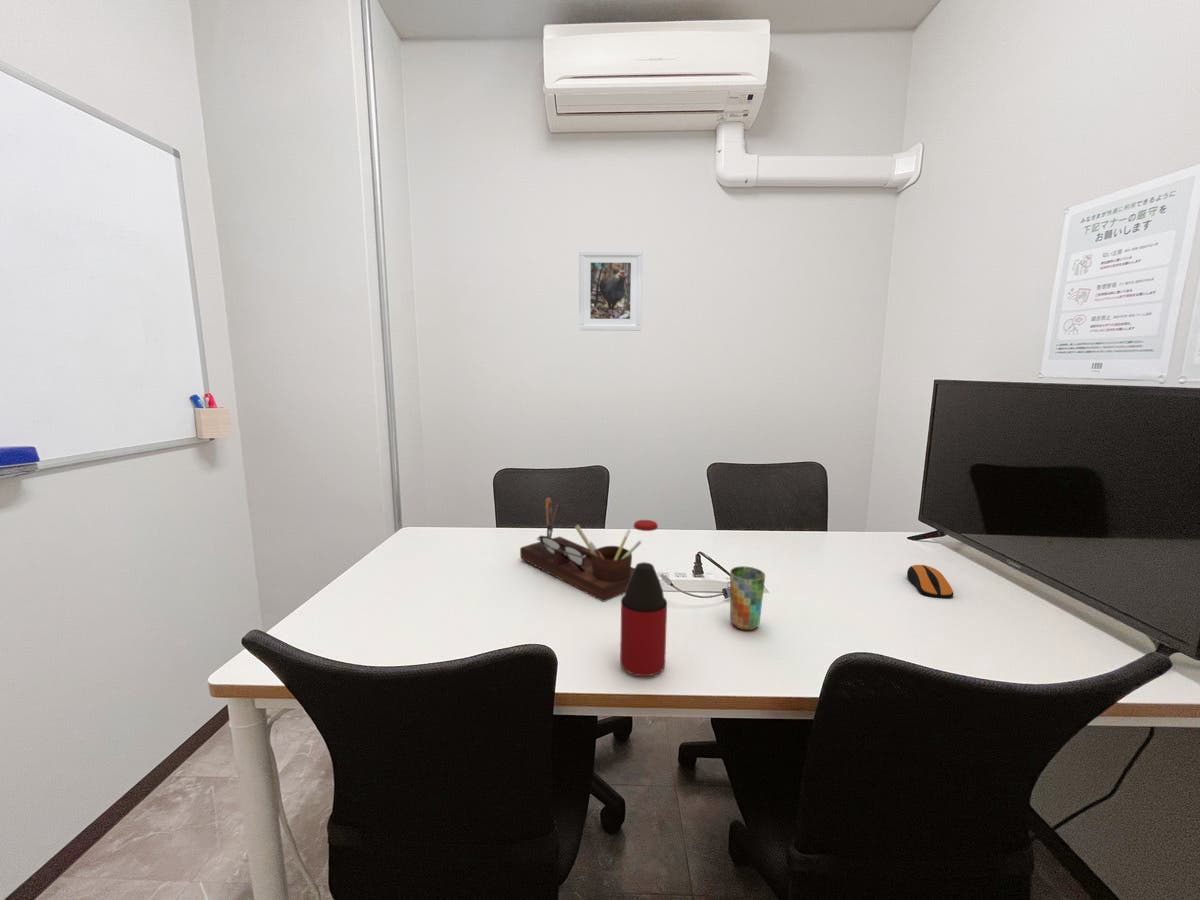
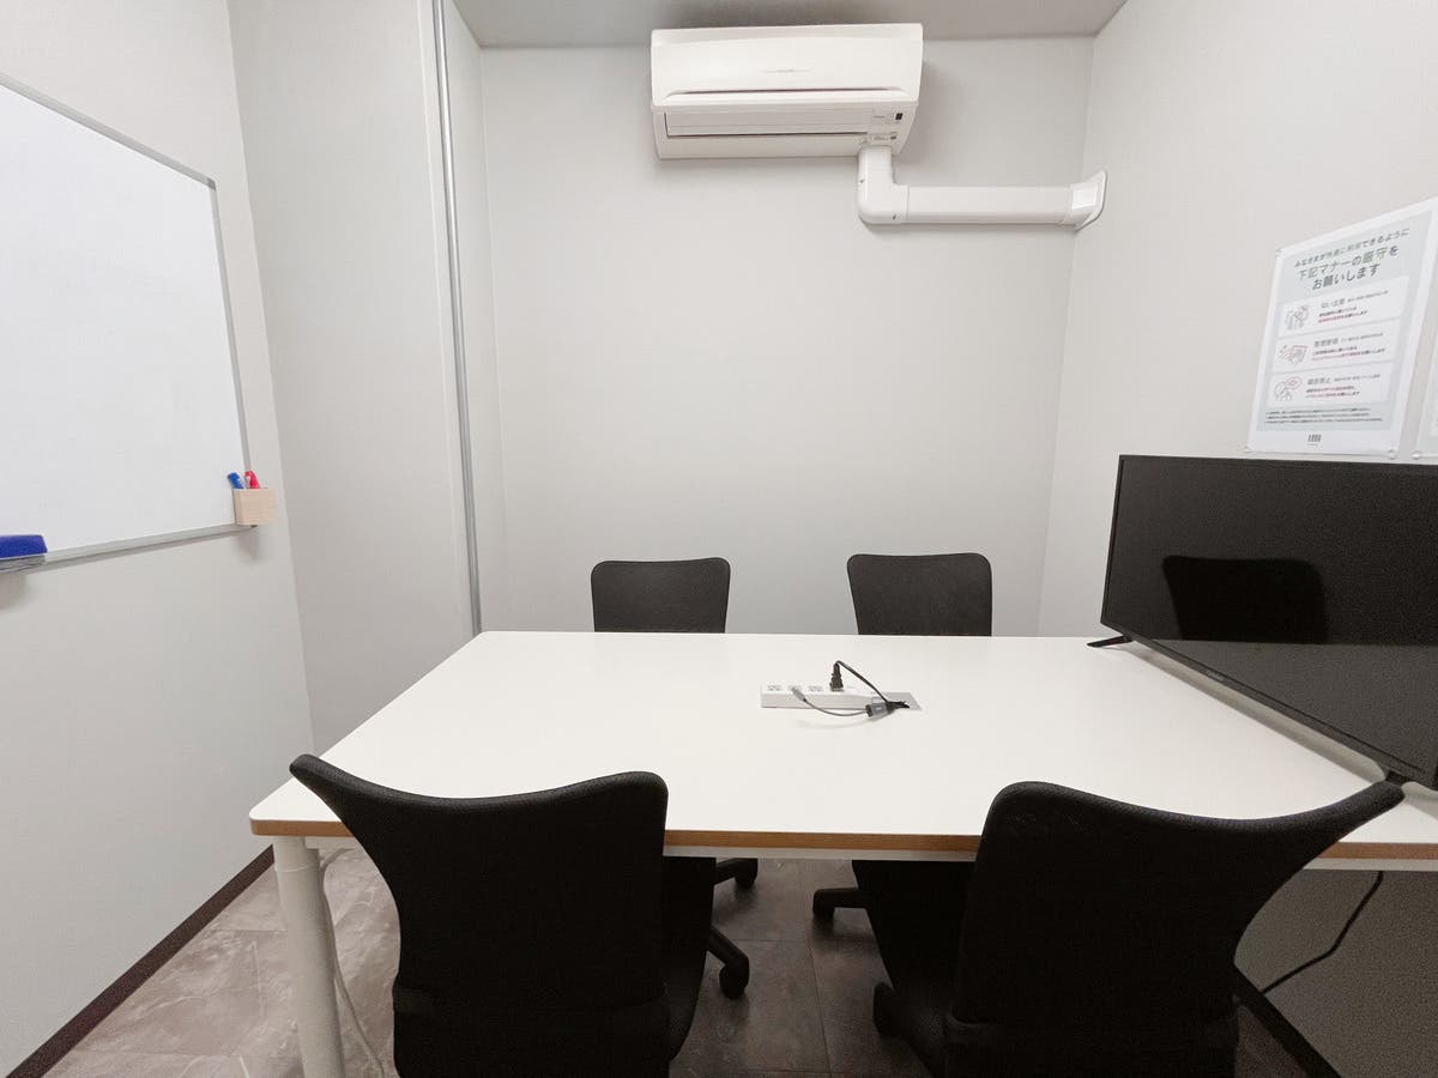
- cup (746, 598)
- desk organizer (583, 540)
- bottle (644, 595)
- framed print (610, 291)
- computer mouse (928, 578)
